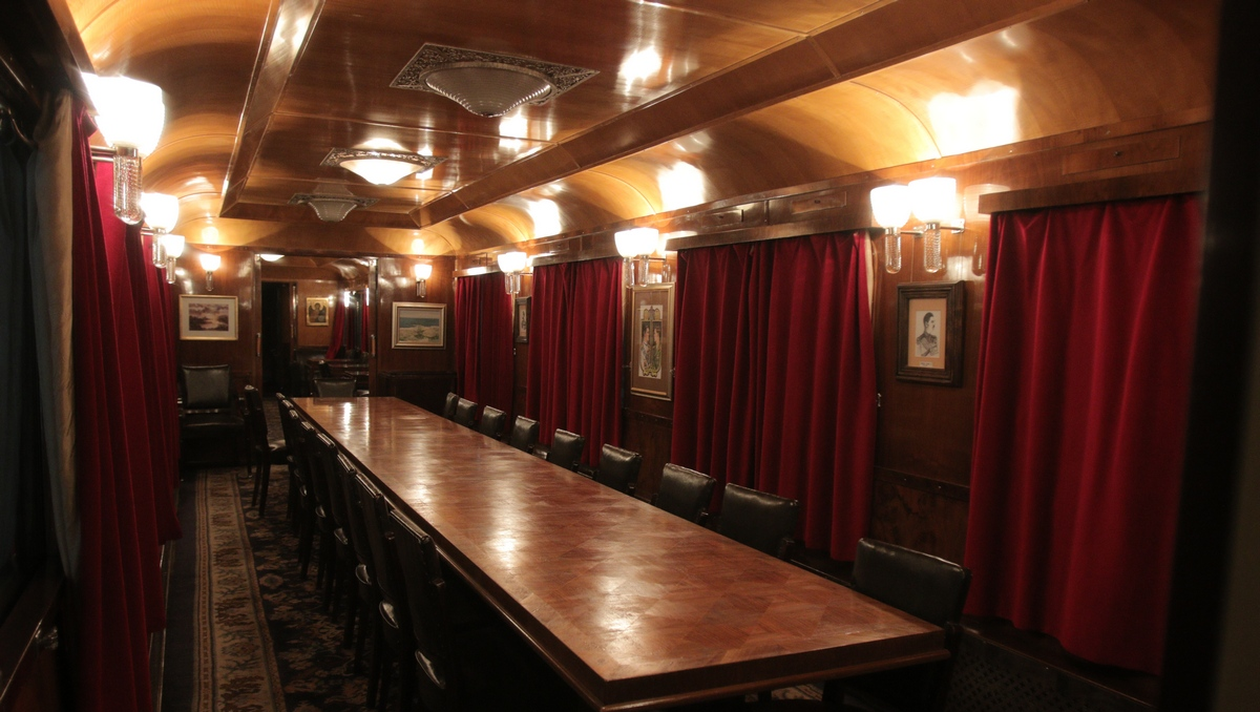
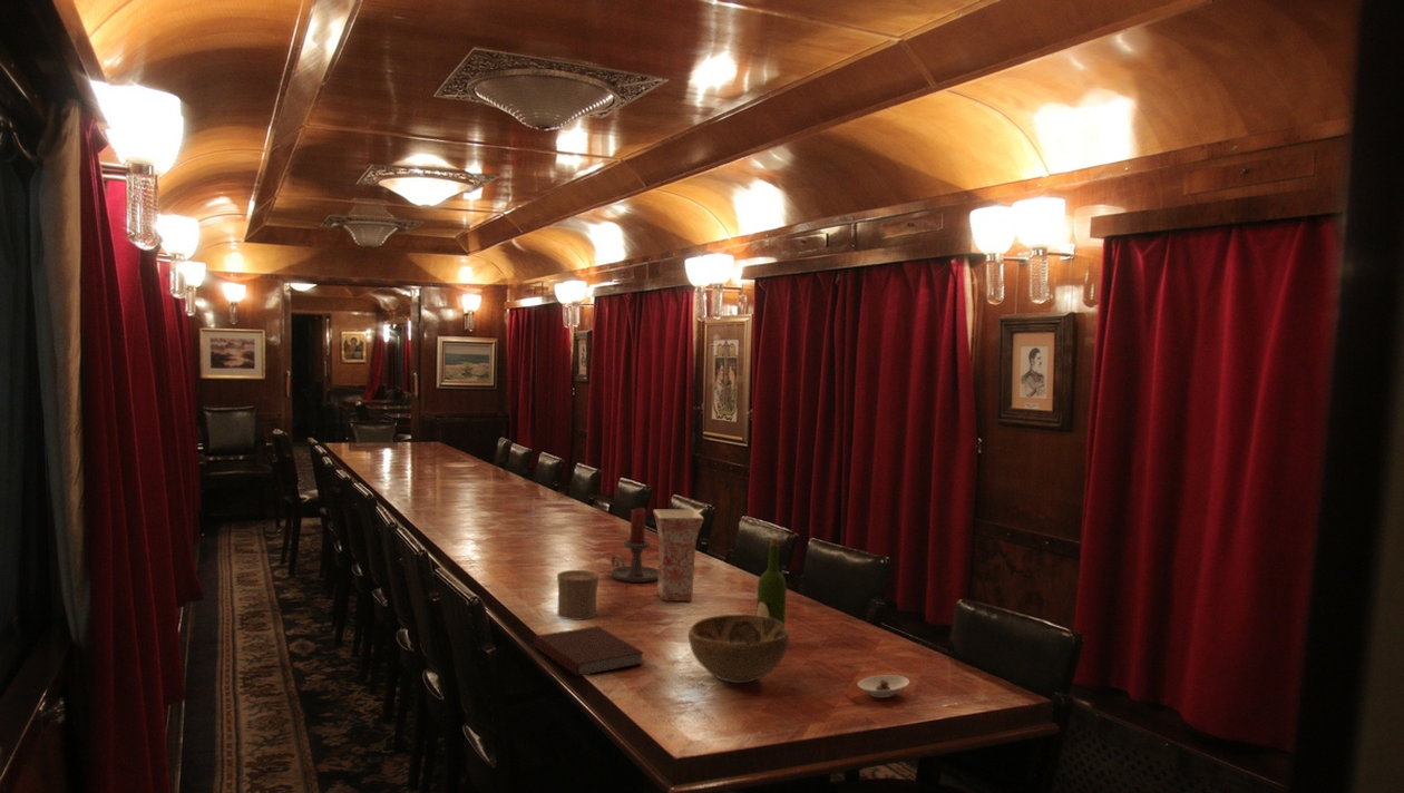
+ saucer (883, 686)
+ vase (676, 555)
+ notebook (587, 649)
+ wine bottle (771, 590)
+ decorative bowl (737, 650)
+ cup (577, 594)
+ candle holder (632, 541)
